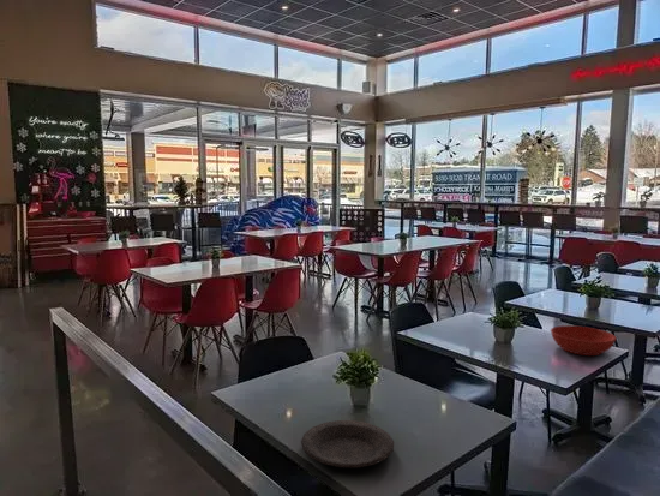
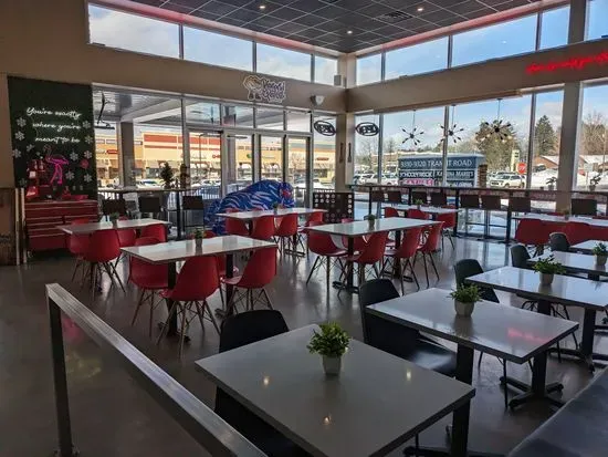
- plate (347, 444)
- bowl (581, 341)
